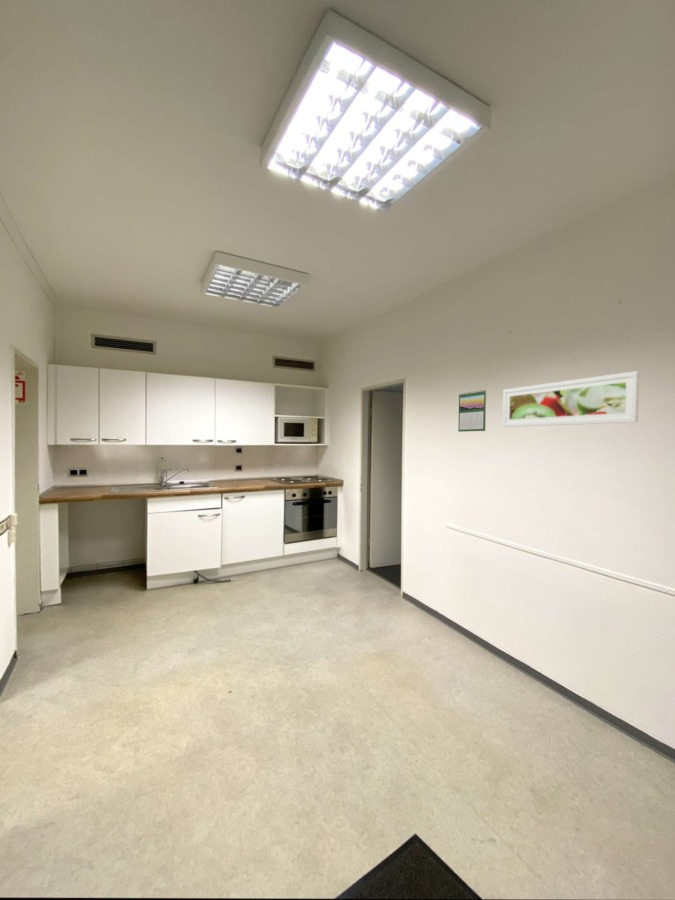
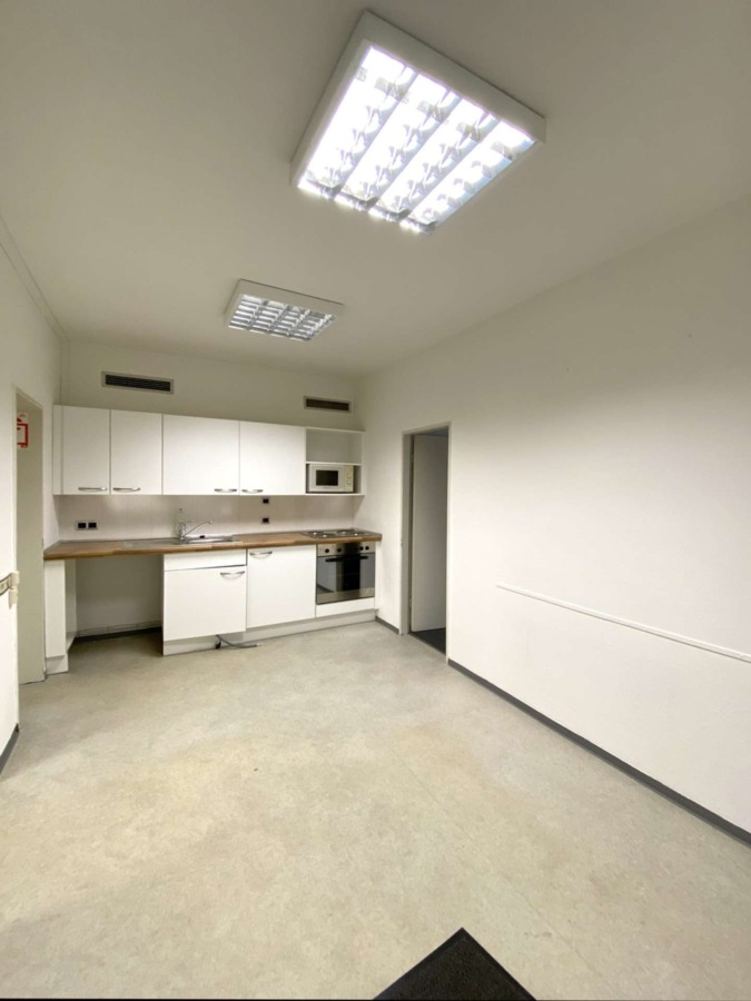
- calendar (471, 411)
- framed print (560, 403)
